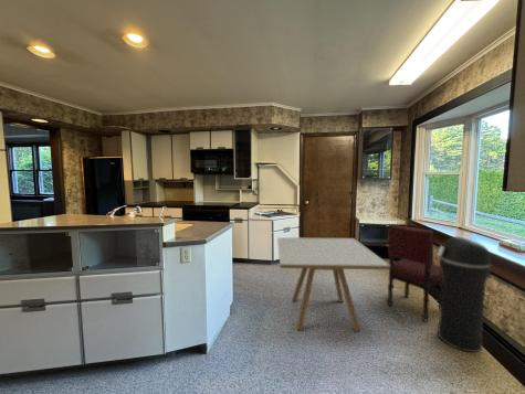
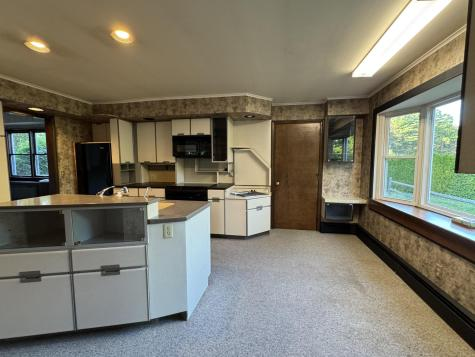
- trash can (460, 289)
- dining chair (416, 267)
- dining table (312, 281)
